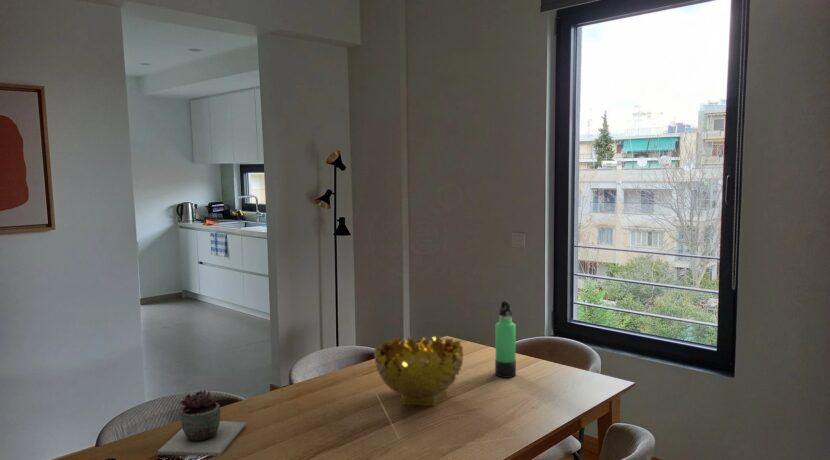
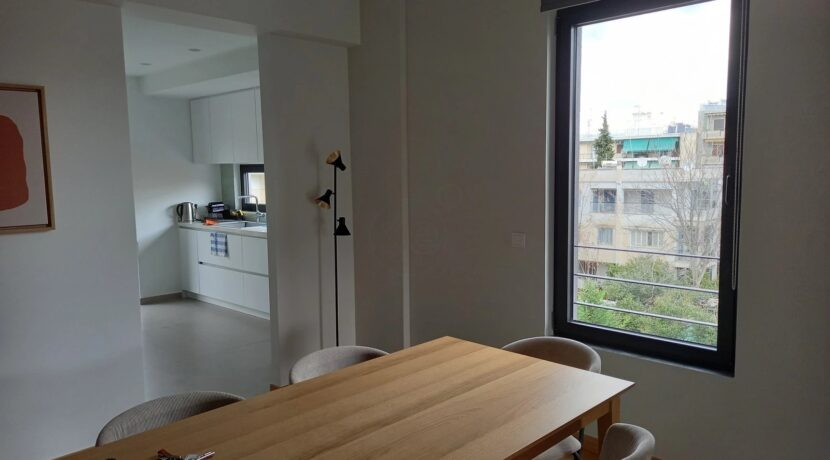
- thermos bottle (505, 337)
- decorative bowl (419, 370)
- succulent plant (203, 414)
